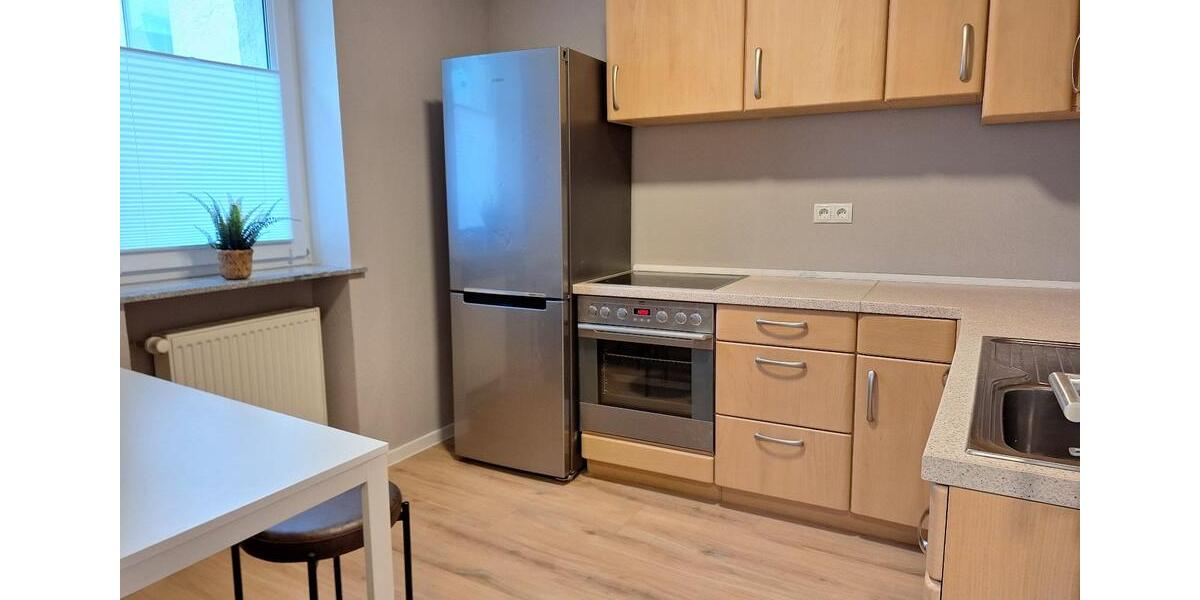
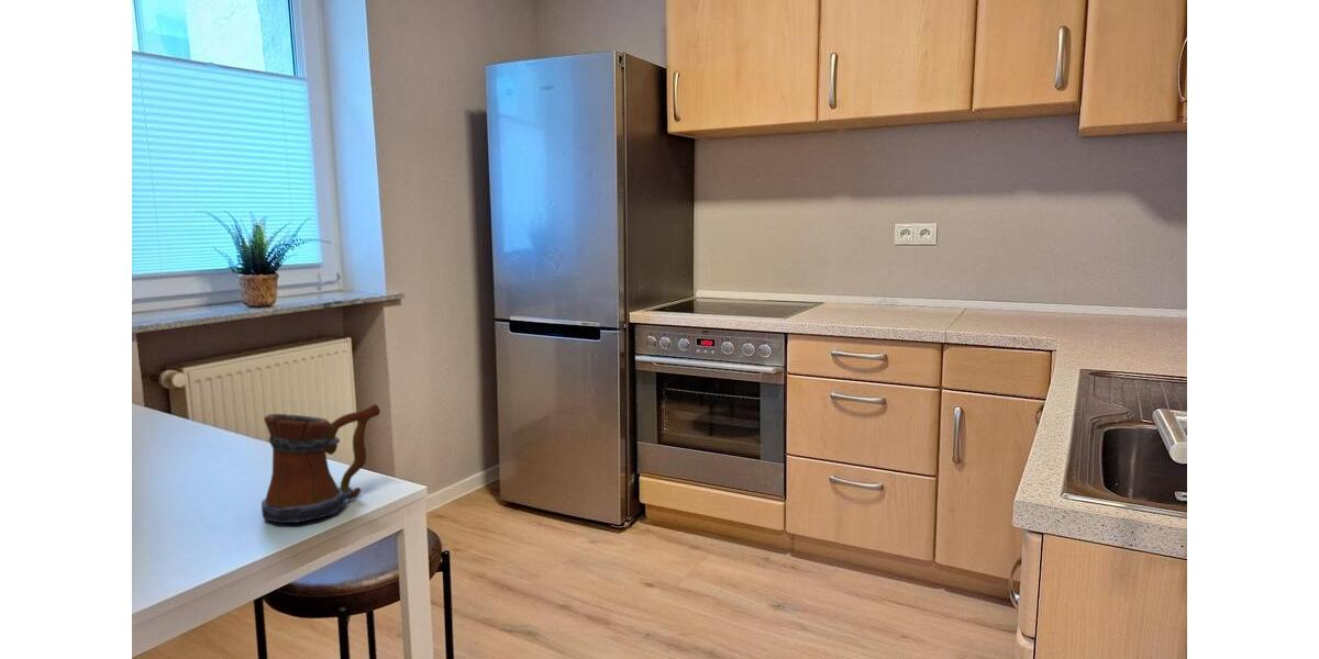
+ mug (322, 457)
